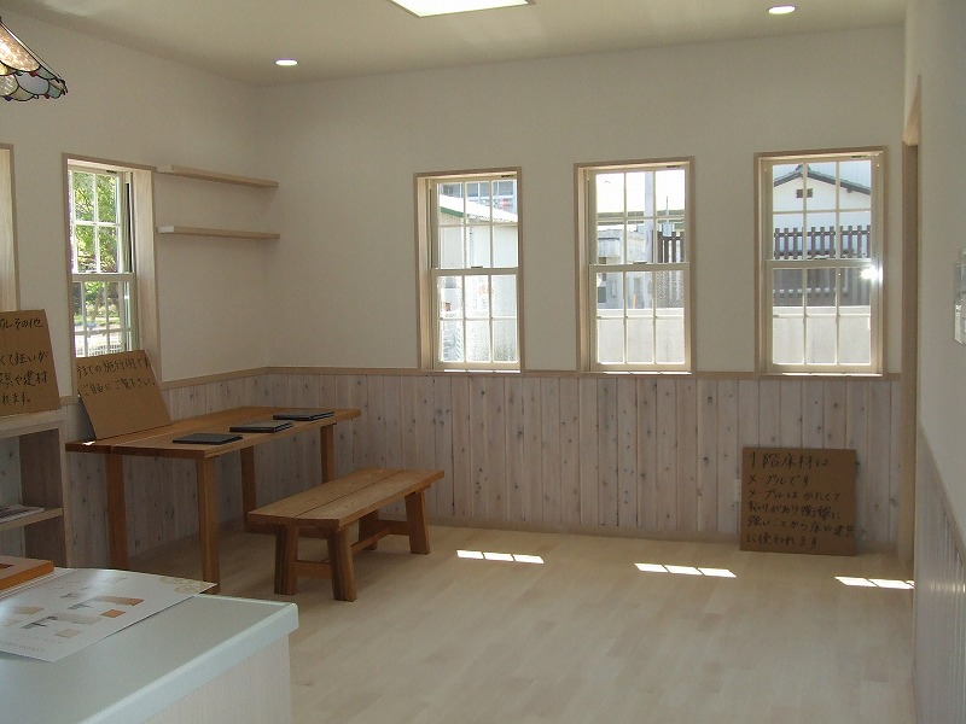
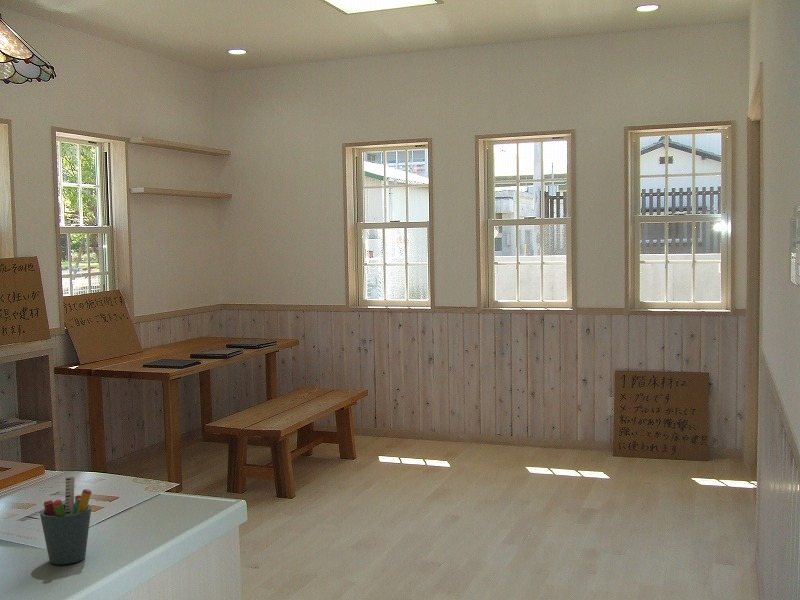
+ pen holder (67, 520)
